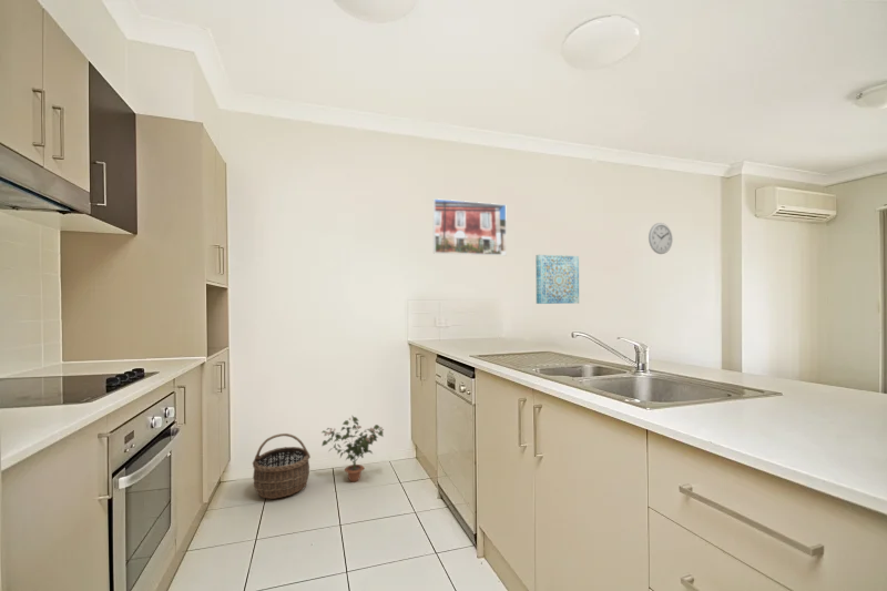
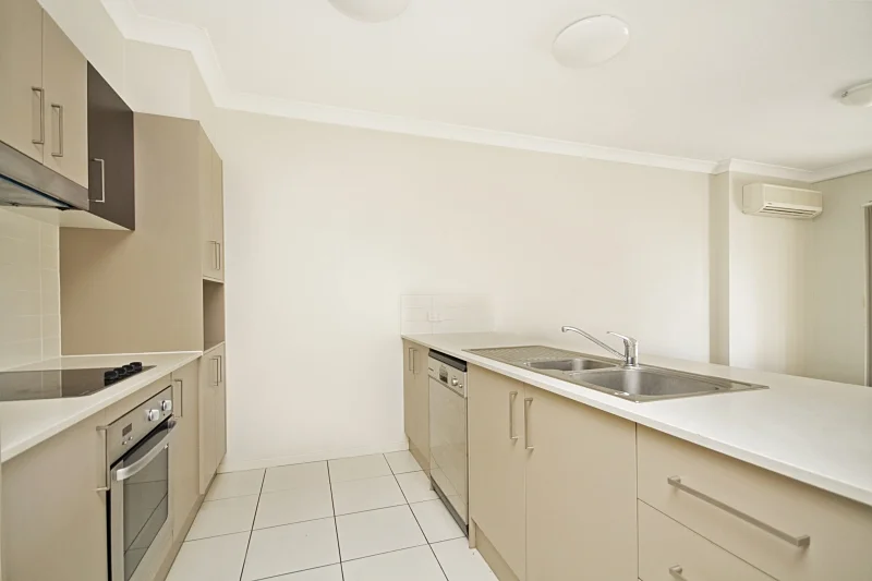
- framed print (470, 227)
- wall clock (661, 237)
- wall art (558, 279)
- potted plant (354, 449)
- wicker basket (282, 461)
